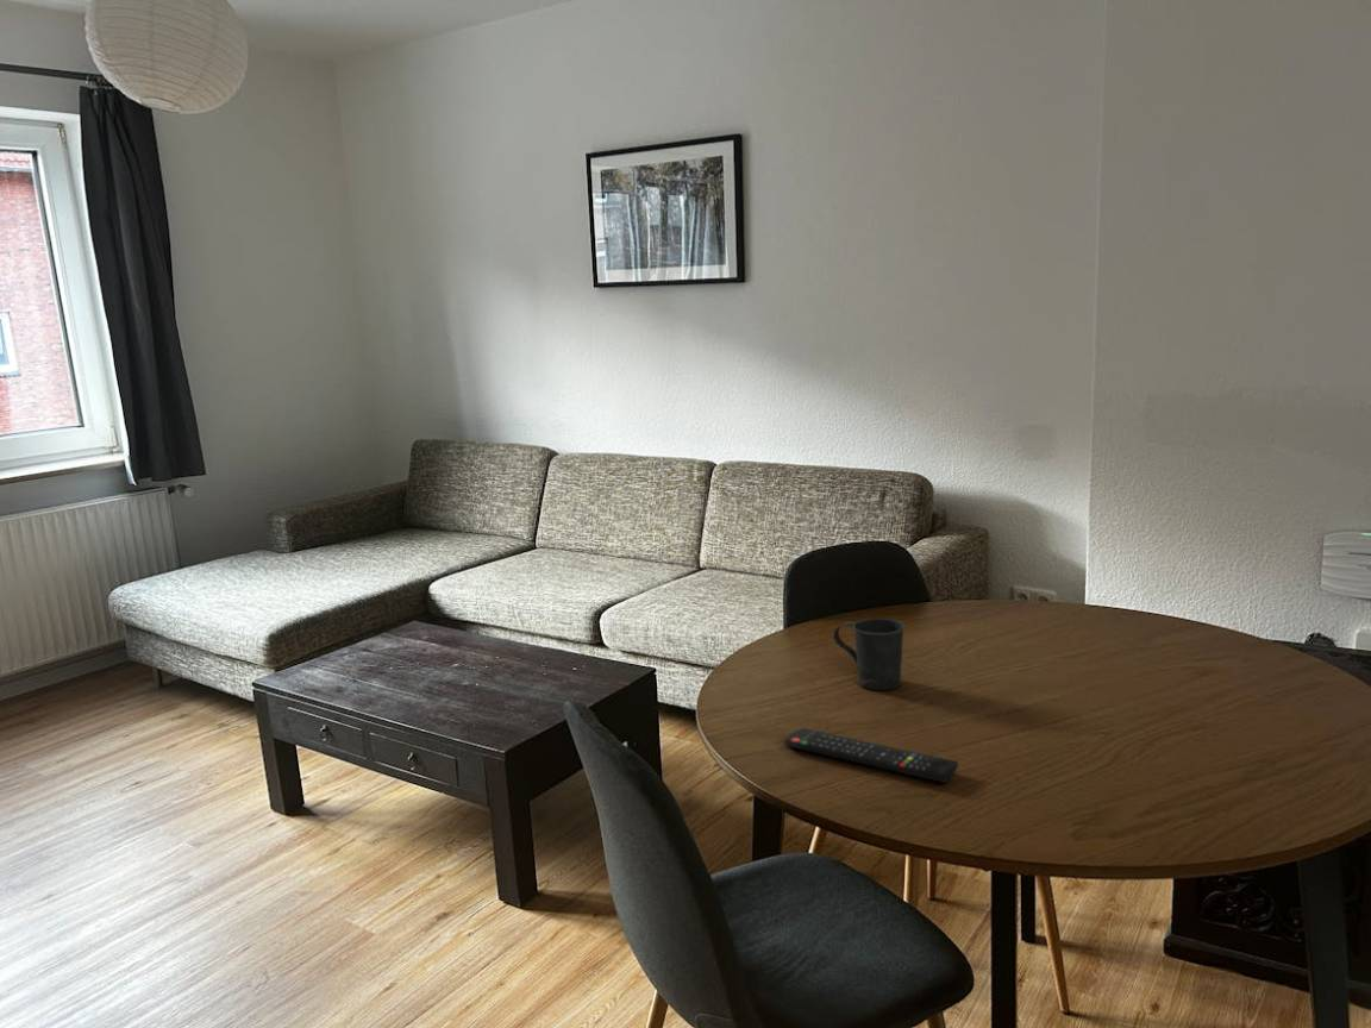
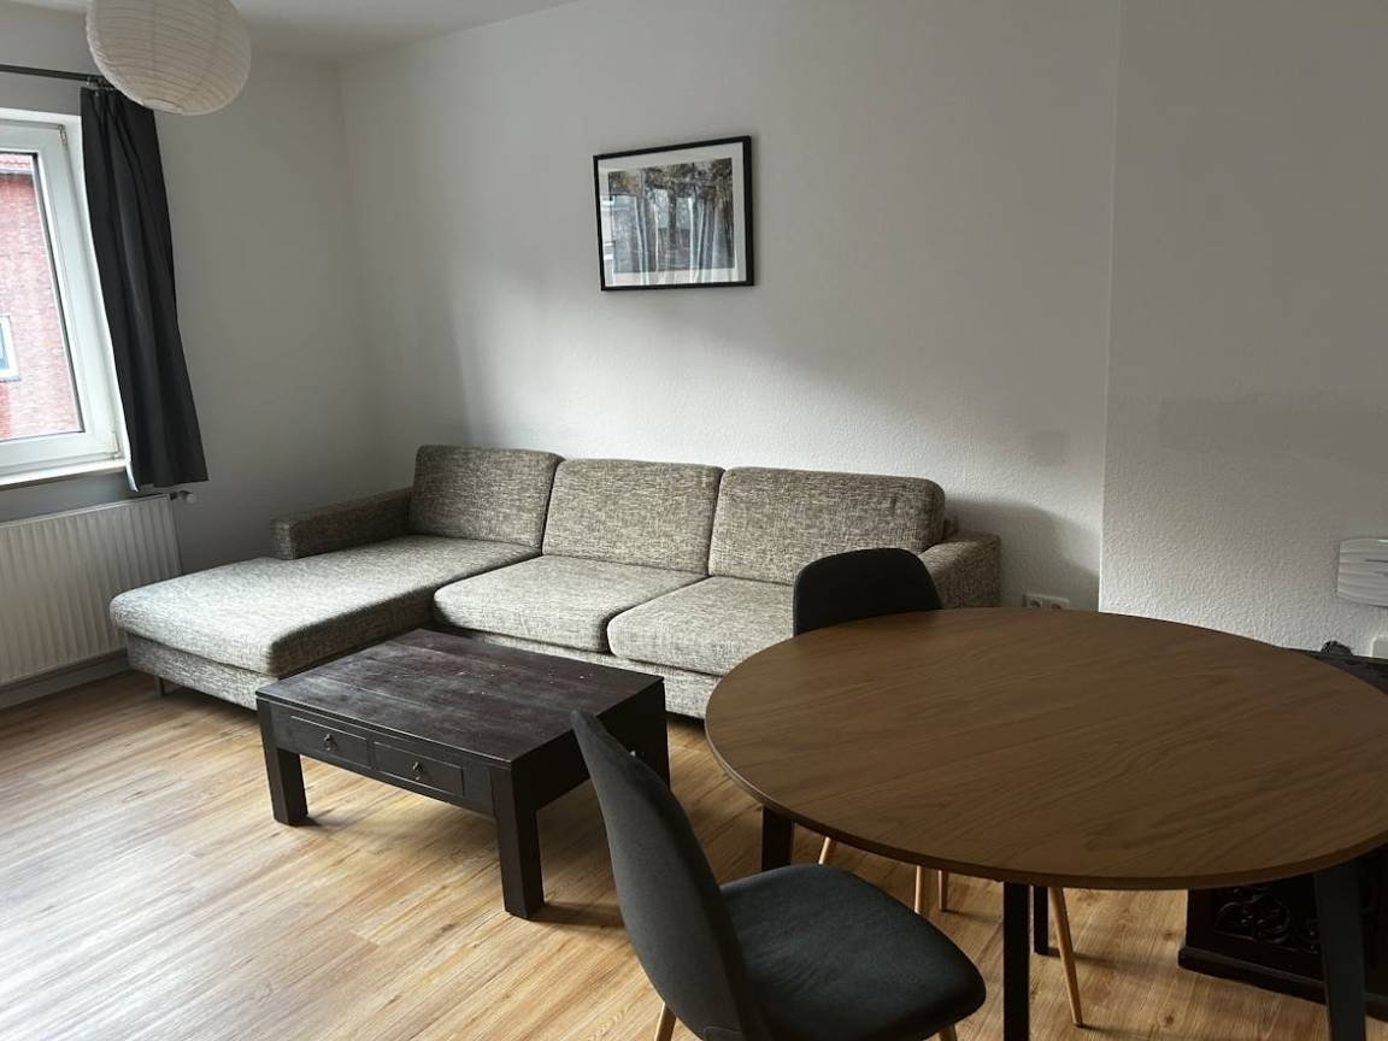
- remote control (866, 754)
- mug (869, 652)
